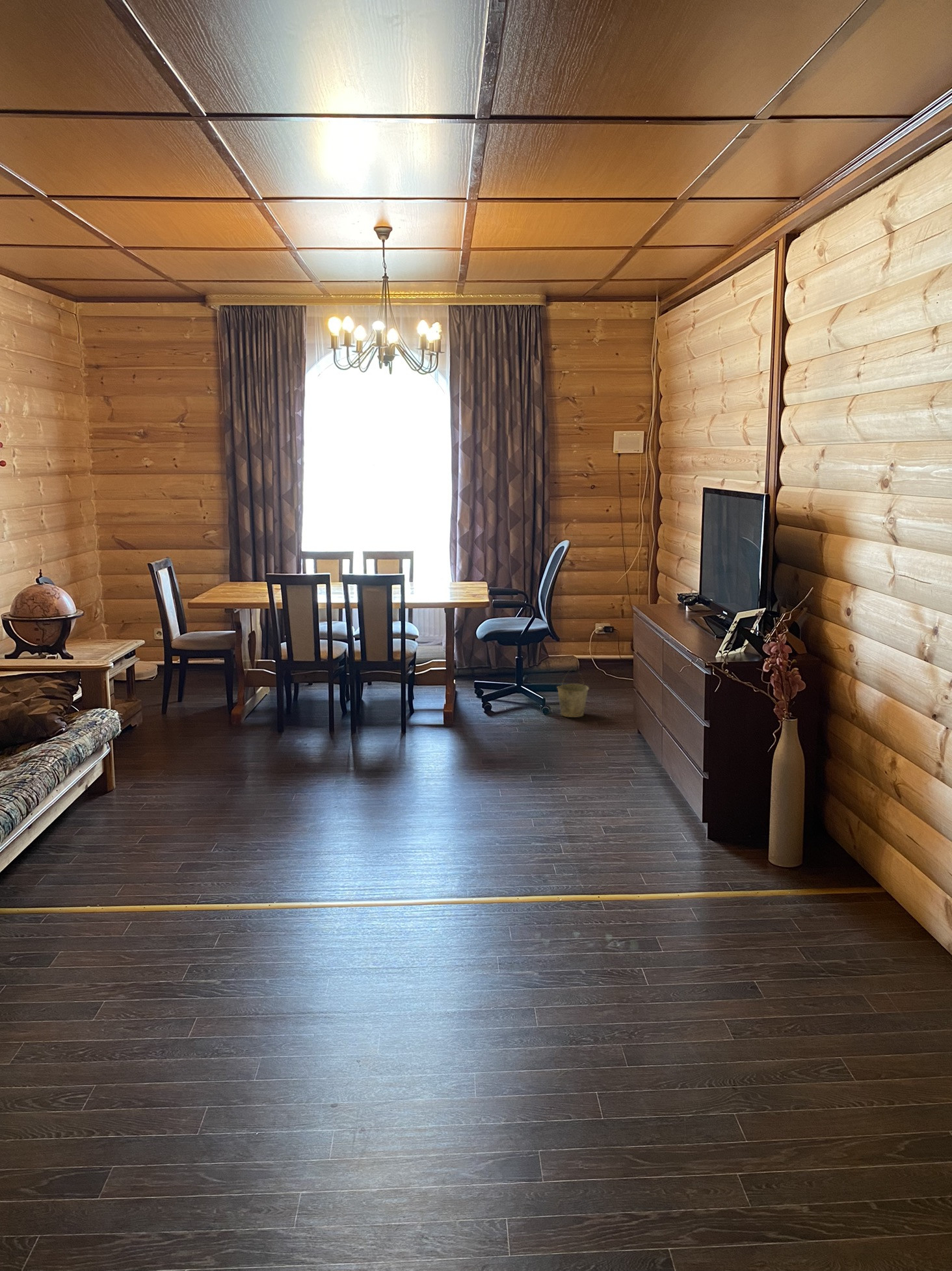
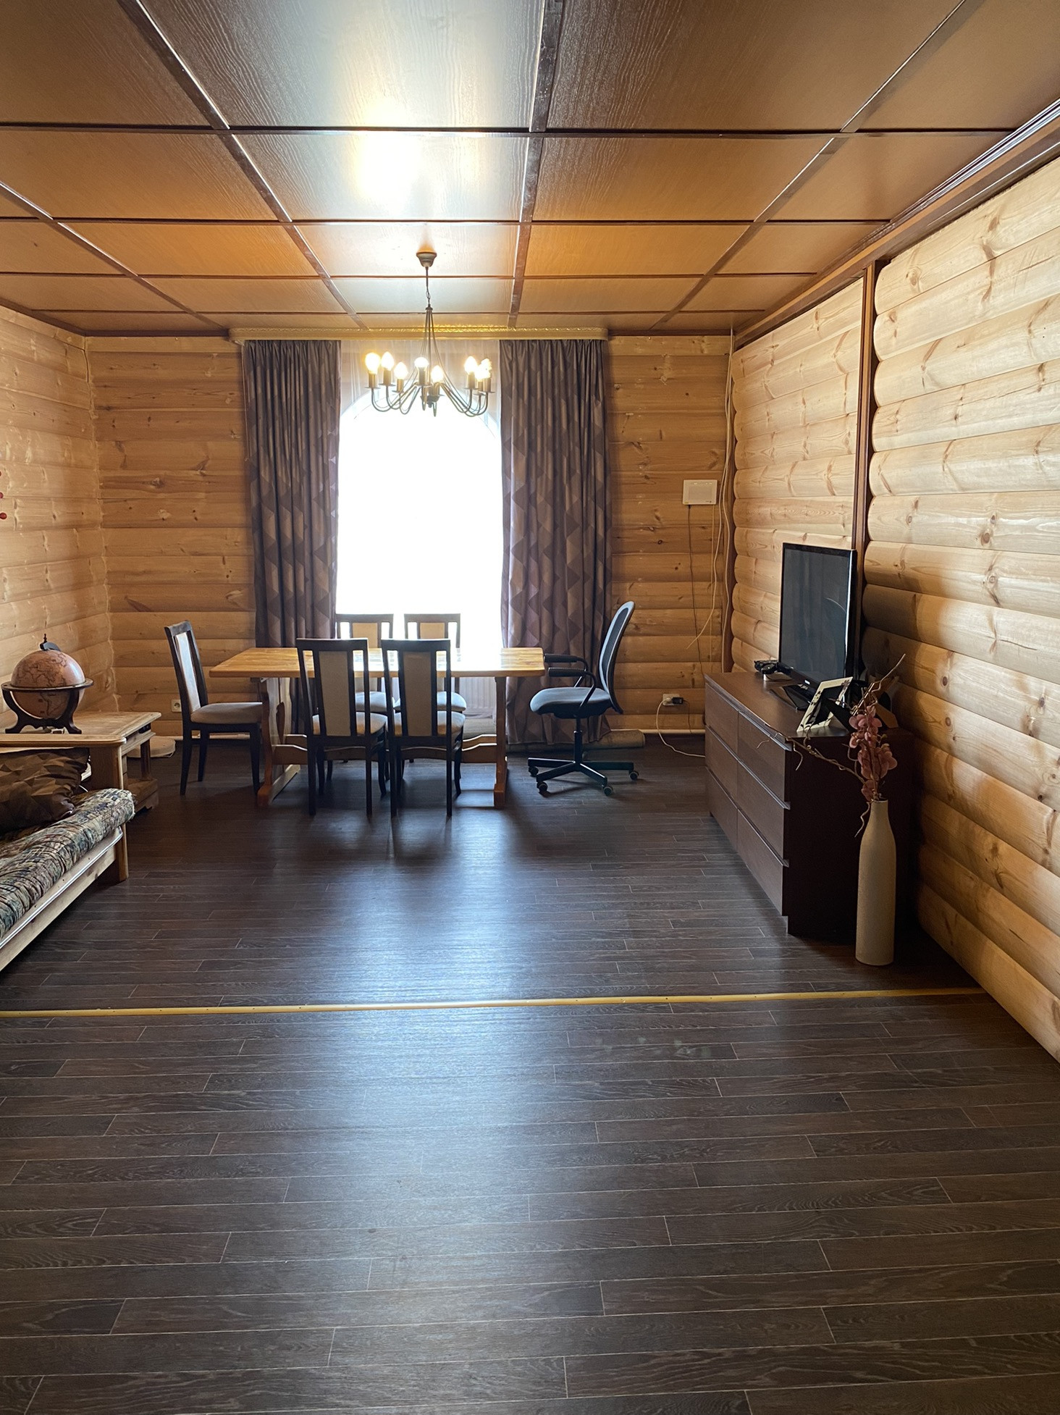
- bucket (572, 691)
